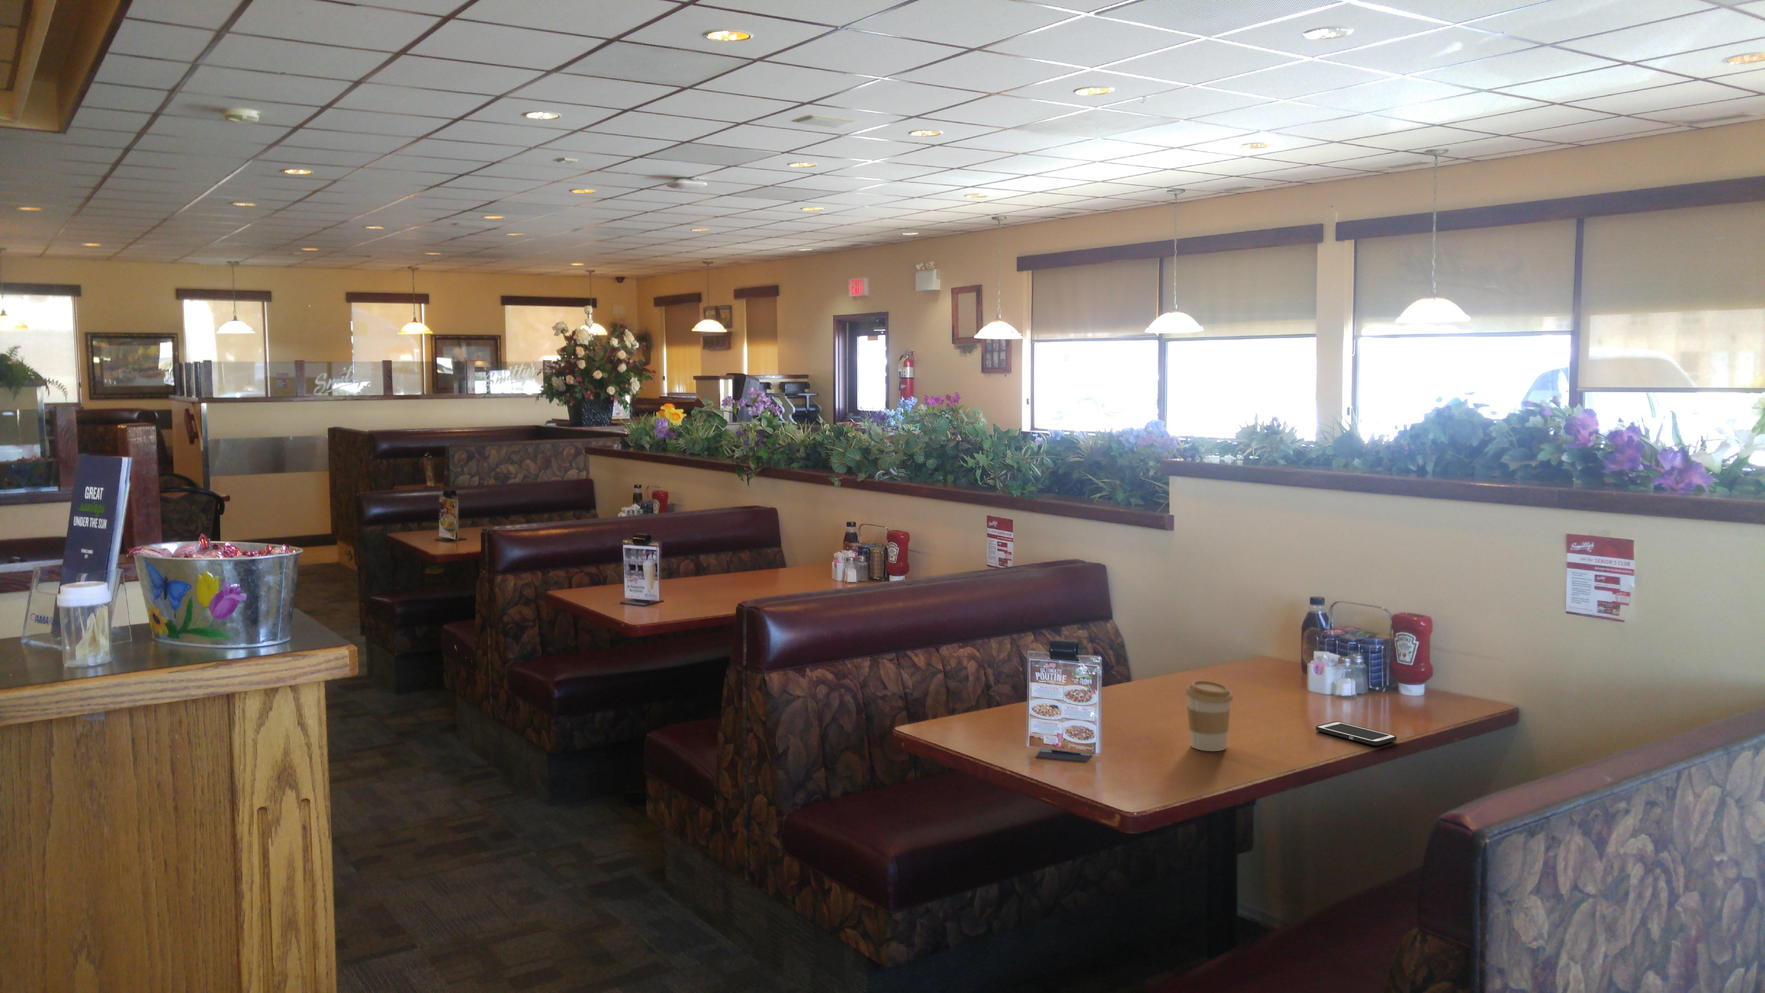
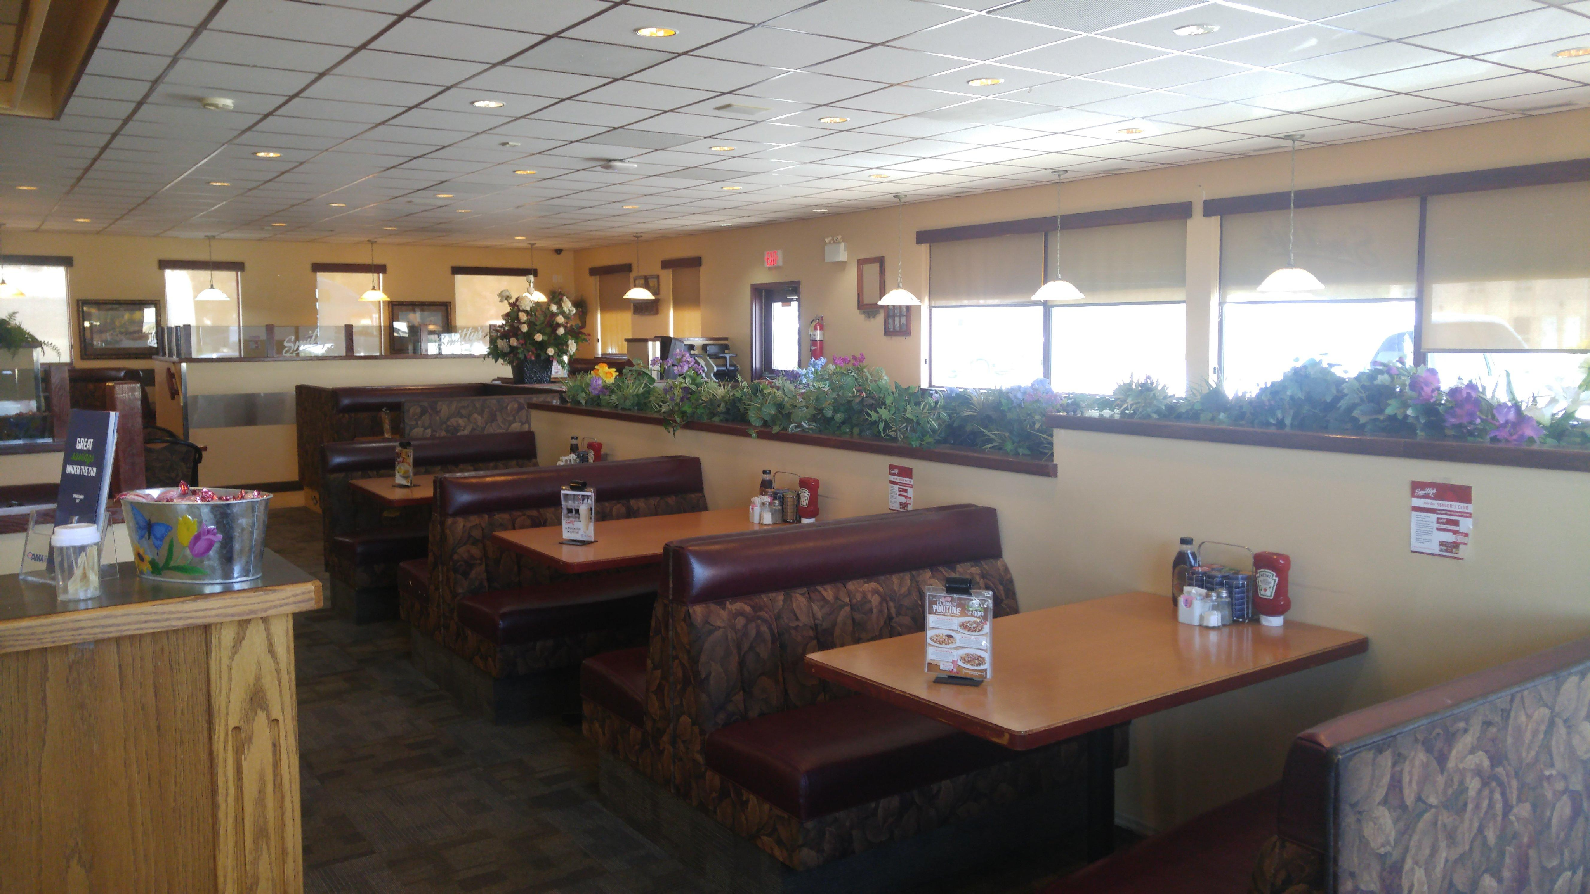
- coffee cup (1209, 715)
- cell phone (1355, 734)
